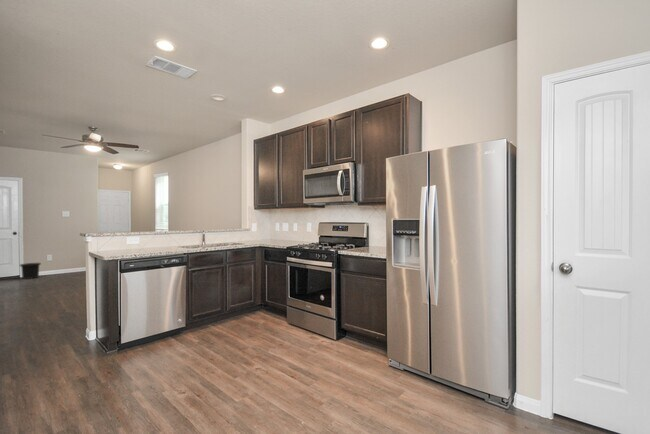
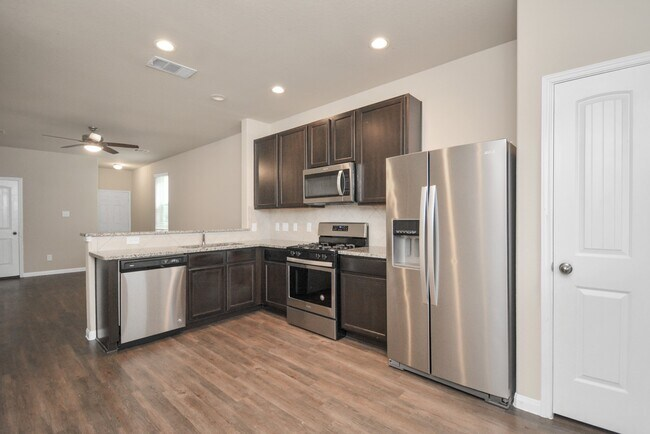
- trash can (30, 270)
